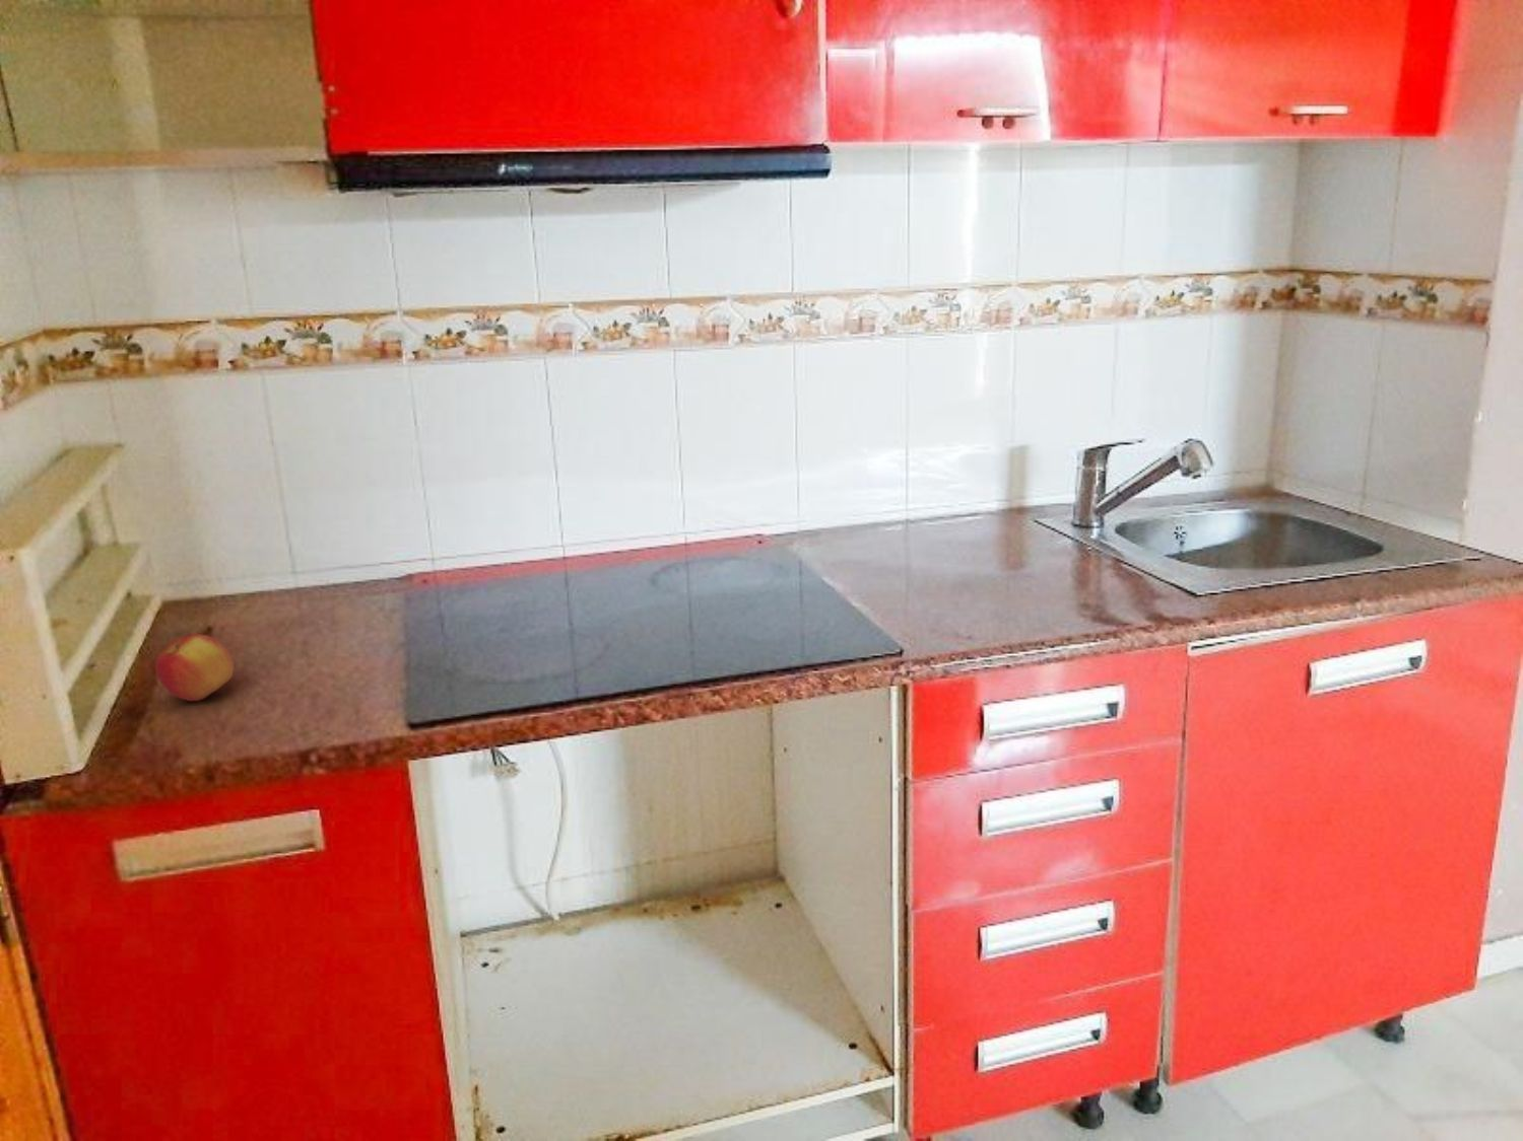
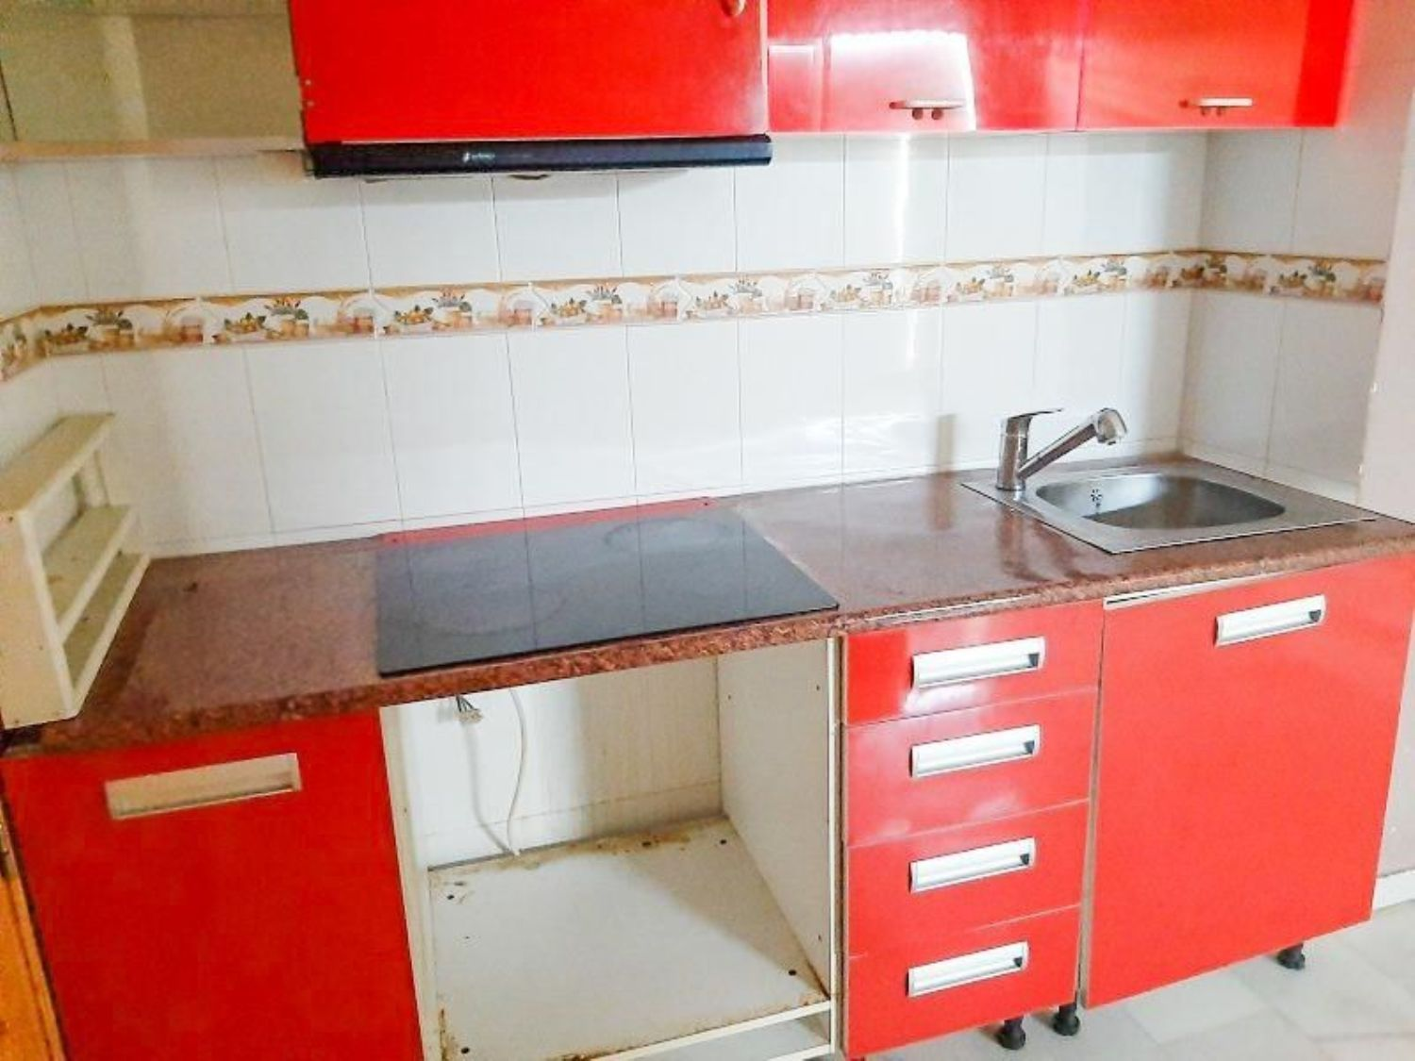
- apple (195, 666)
